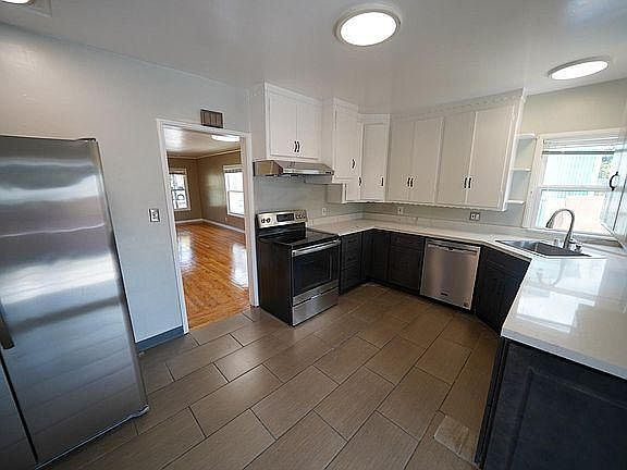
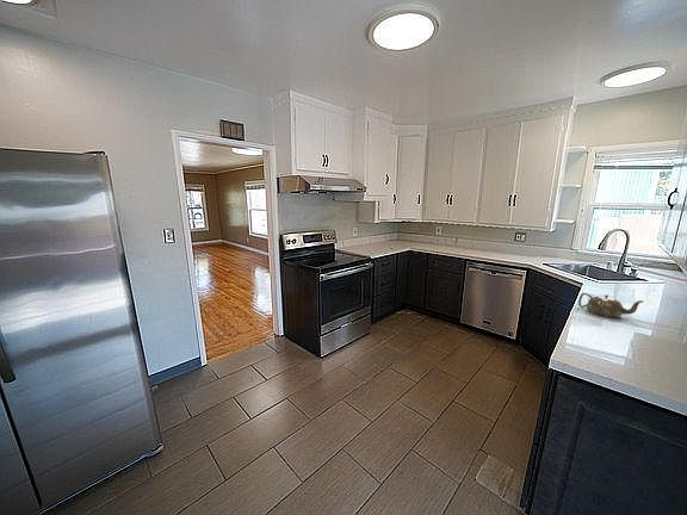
+ teapot (608, 304)
